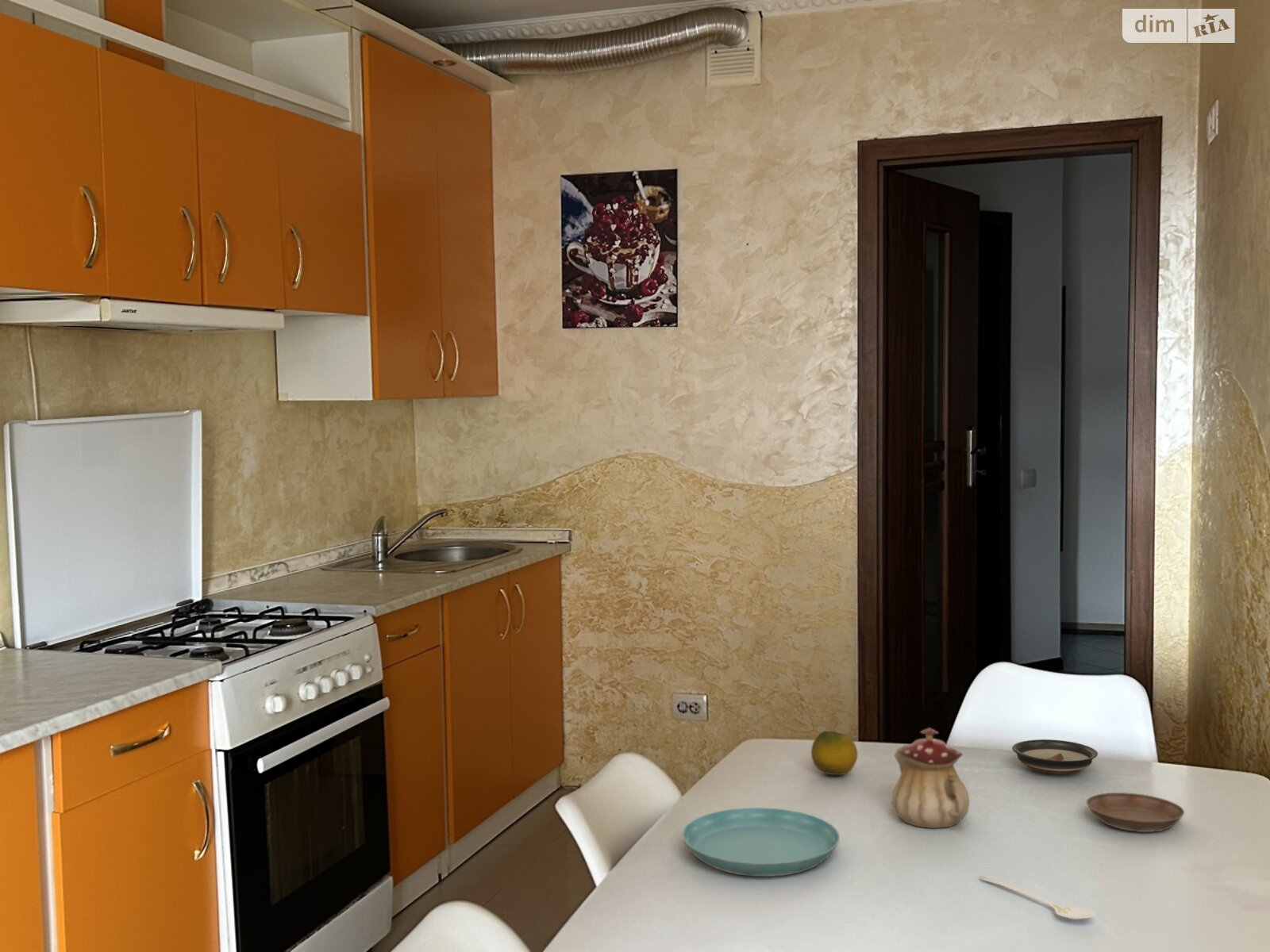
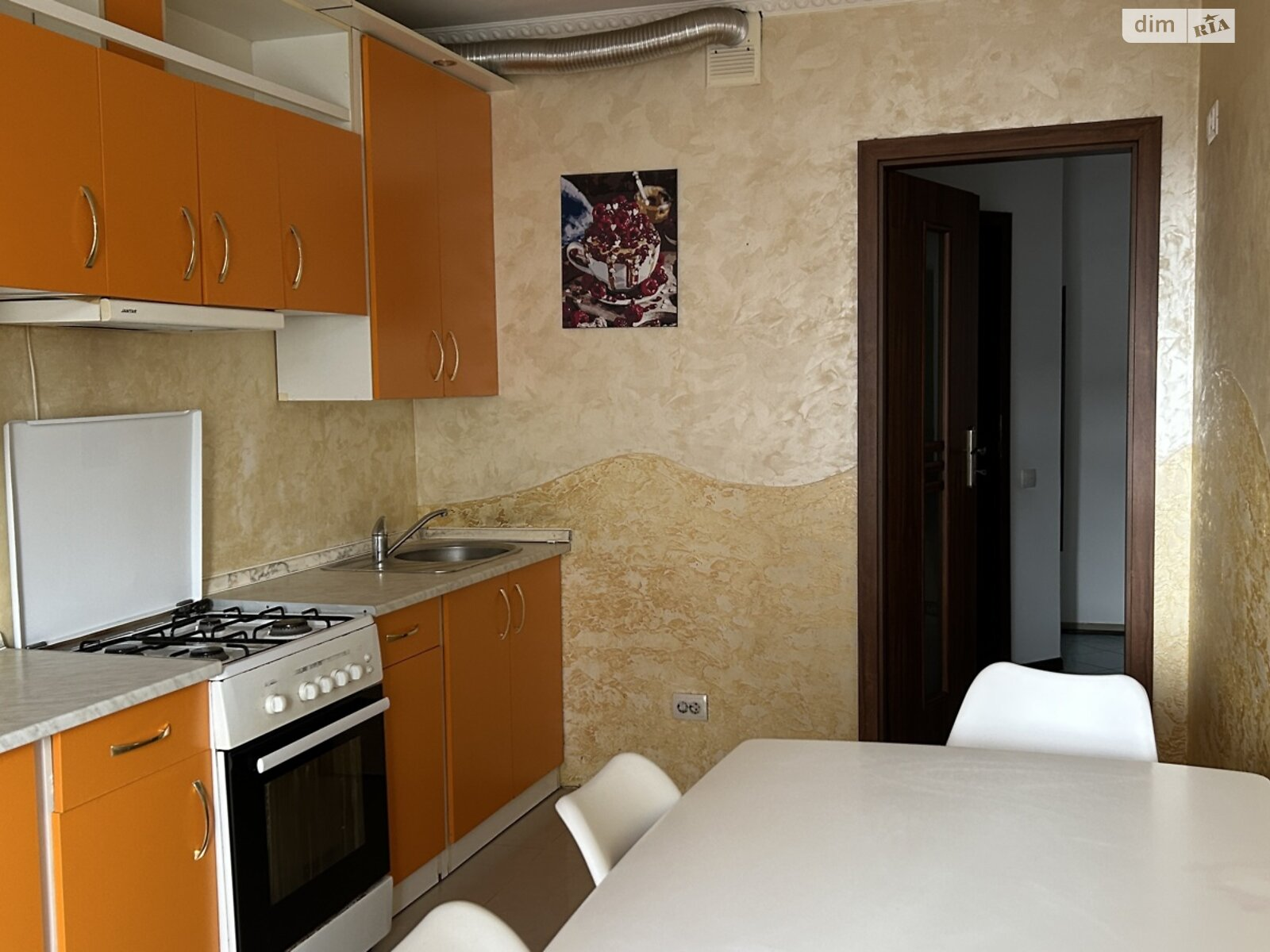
- fruit (834, 752)
- saucer (1054, 759)
- stirrer (1033, 896)
- saucer (760, 843)
- teapot (933, 774)
- saucer (1134, 813)
